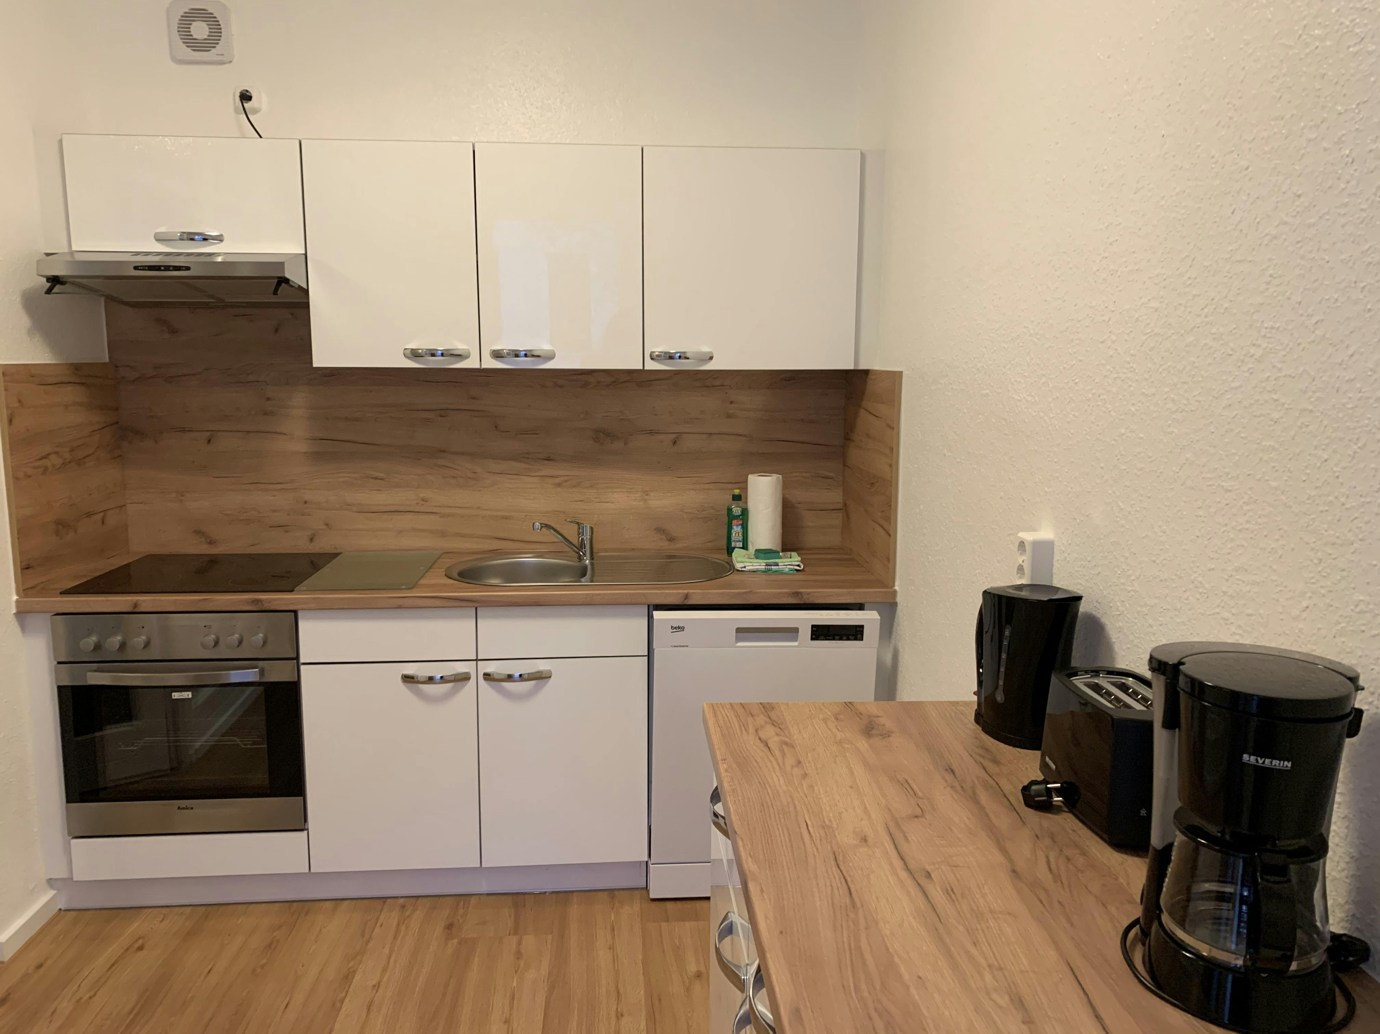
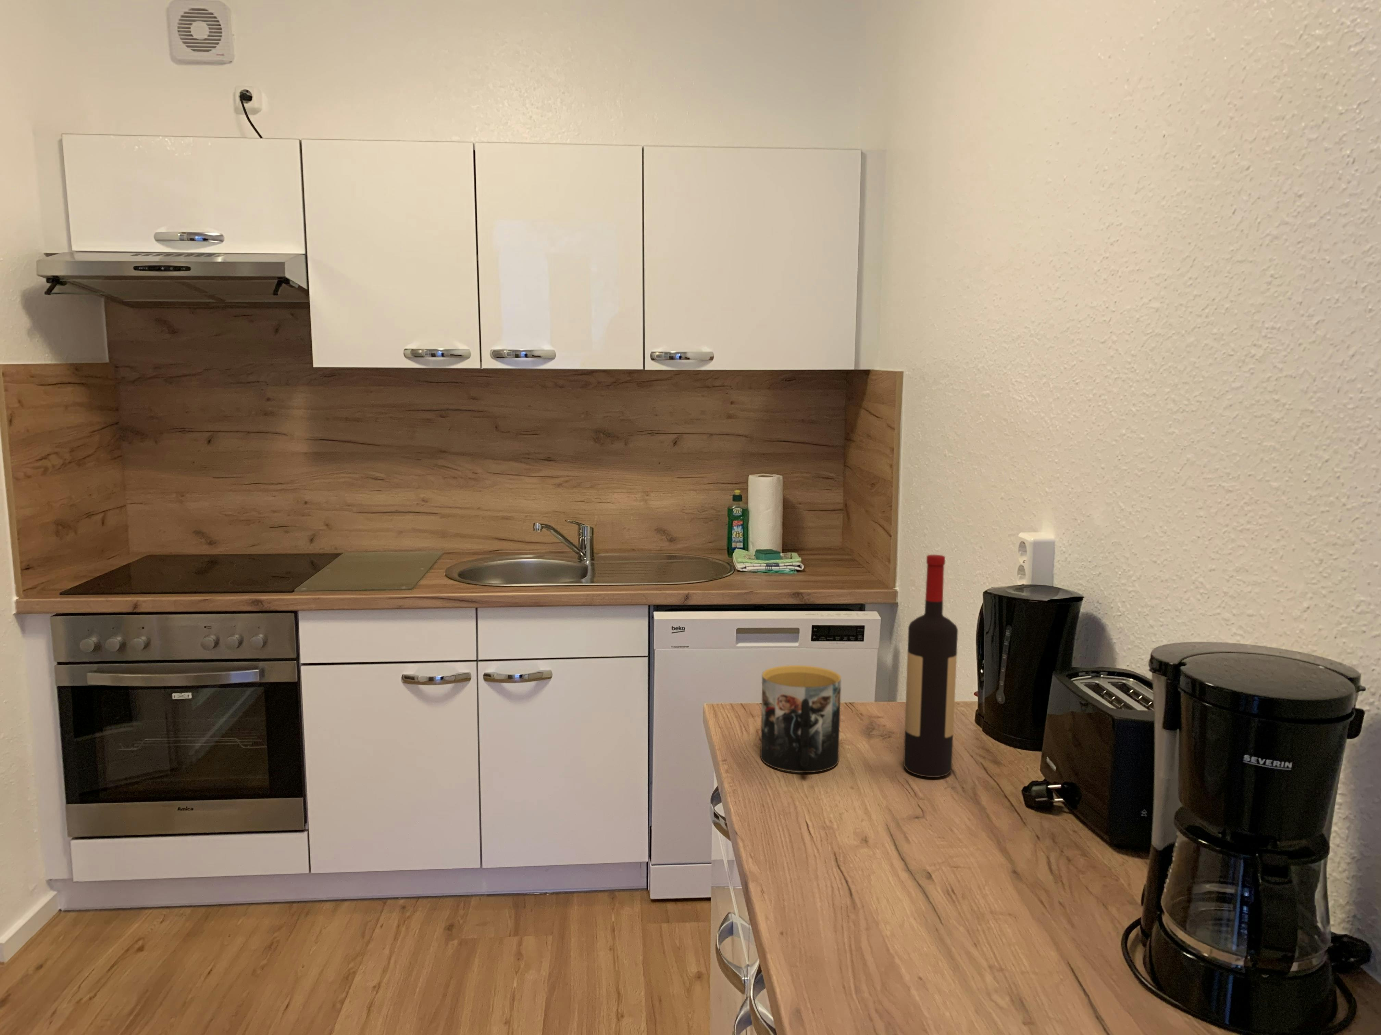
+ wine bottle (931, 664)
+ mug (801, 720)
